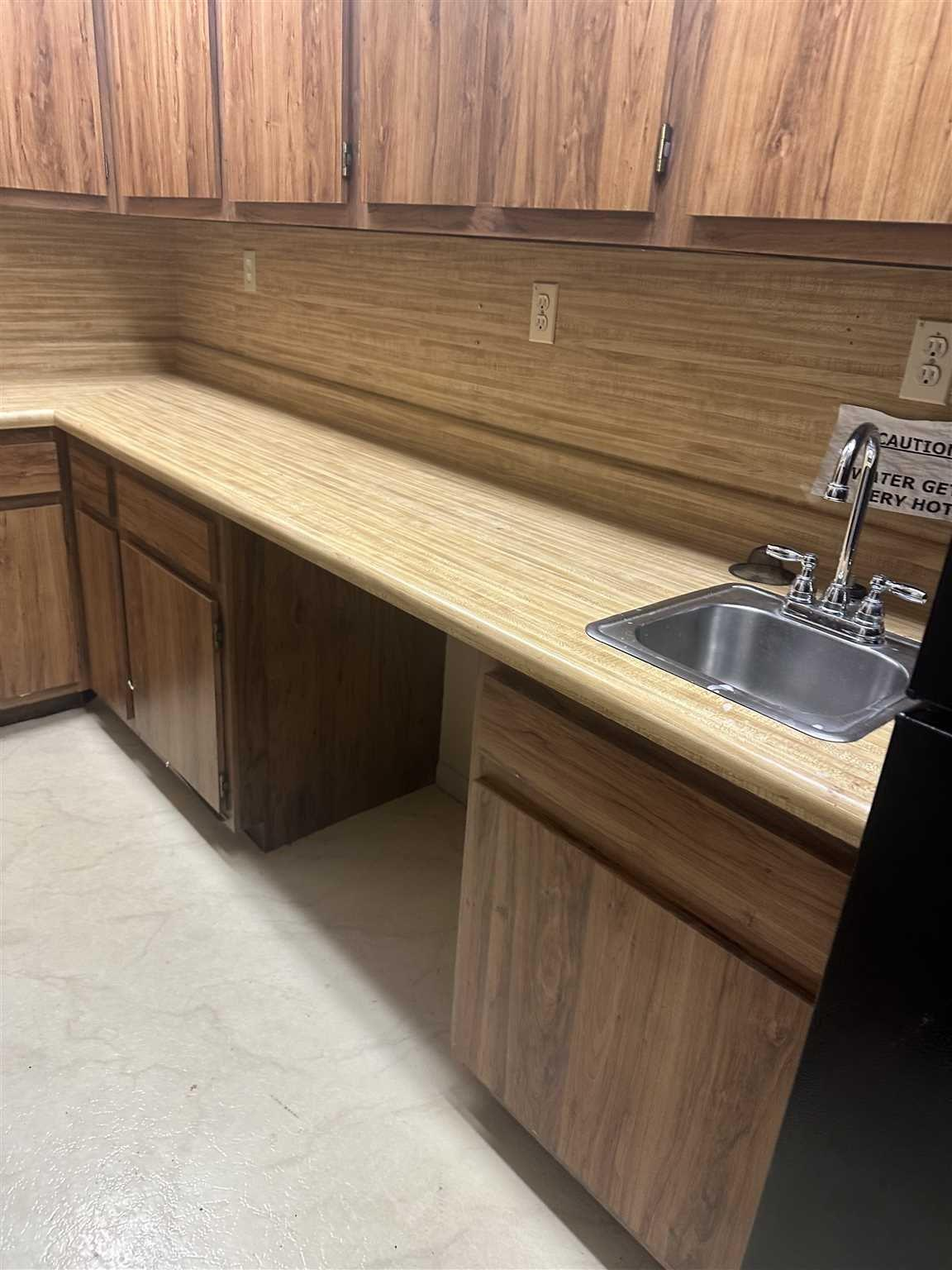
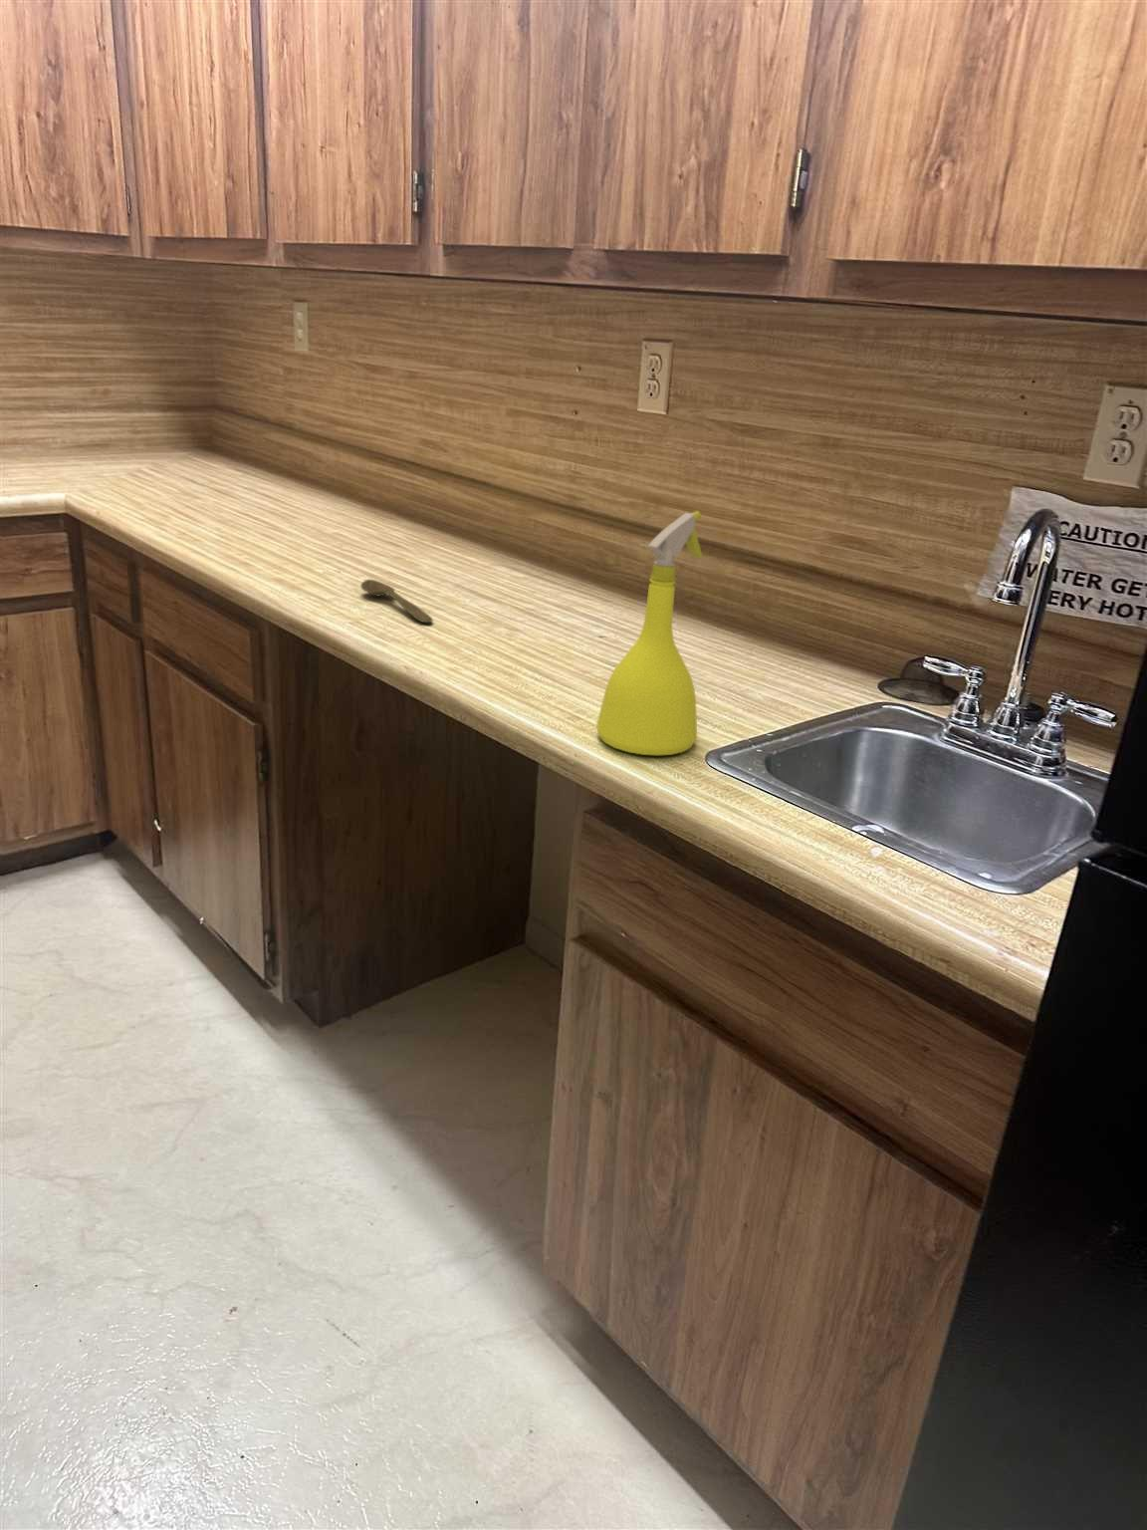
+ spoon (398, 600)
+ spray bottle (658, 630)
